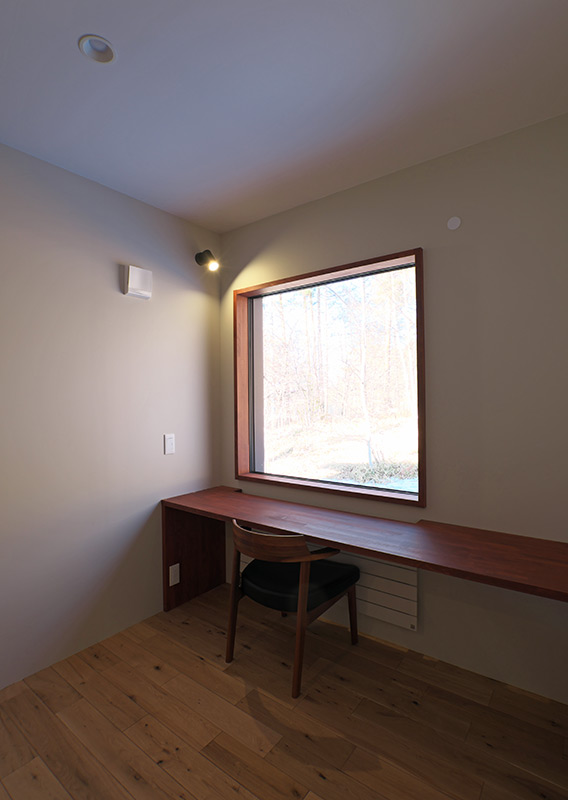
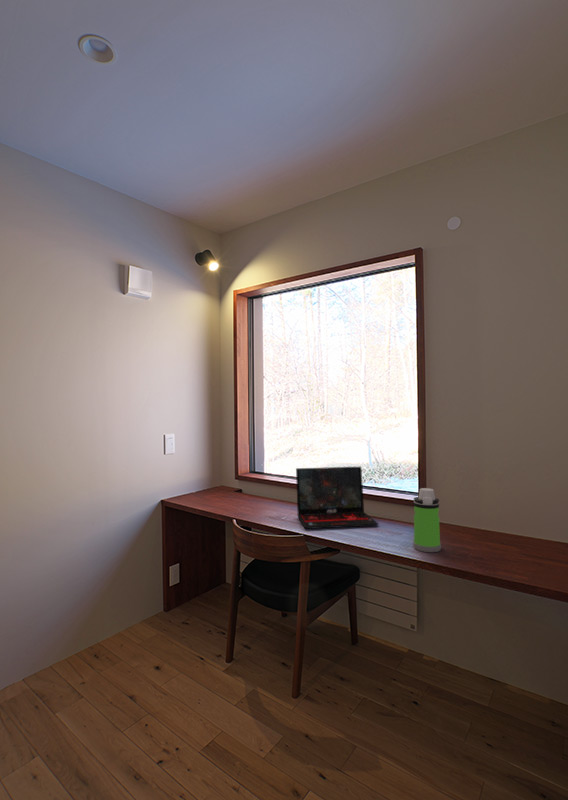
+ water bottle (427, 518)
+ laptop (335, 495)
